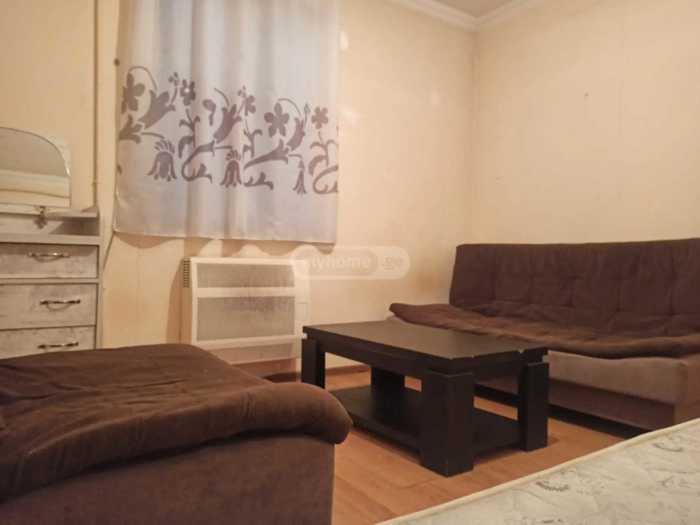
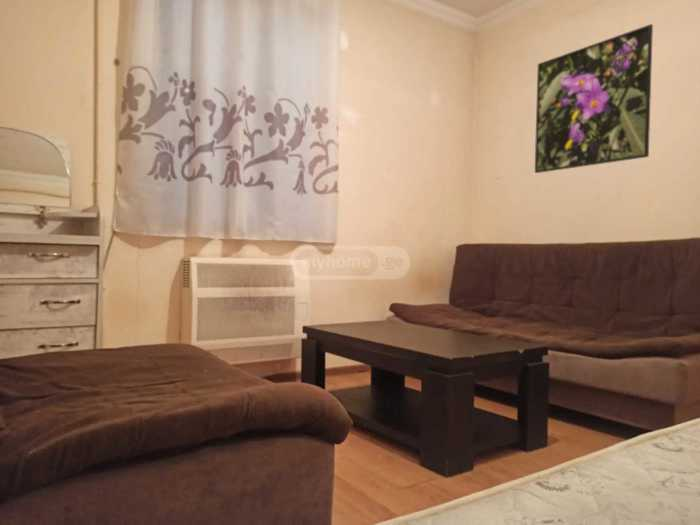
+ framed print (587, 106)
